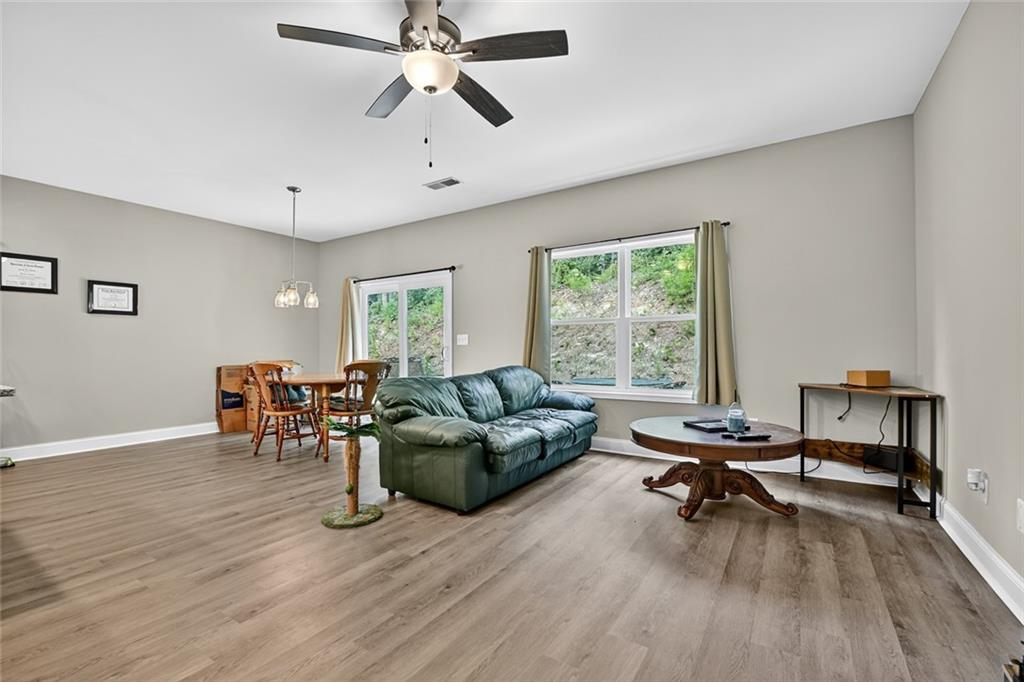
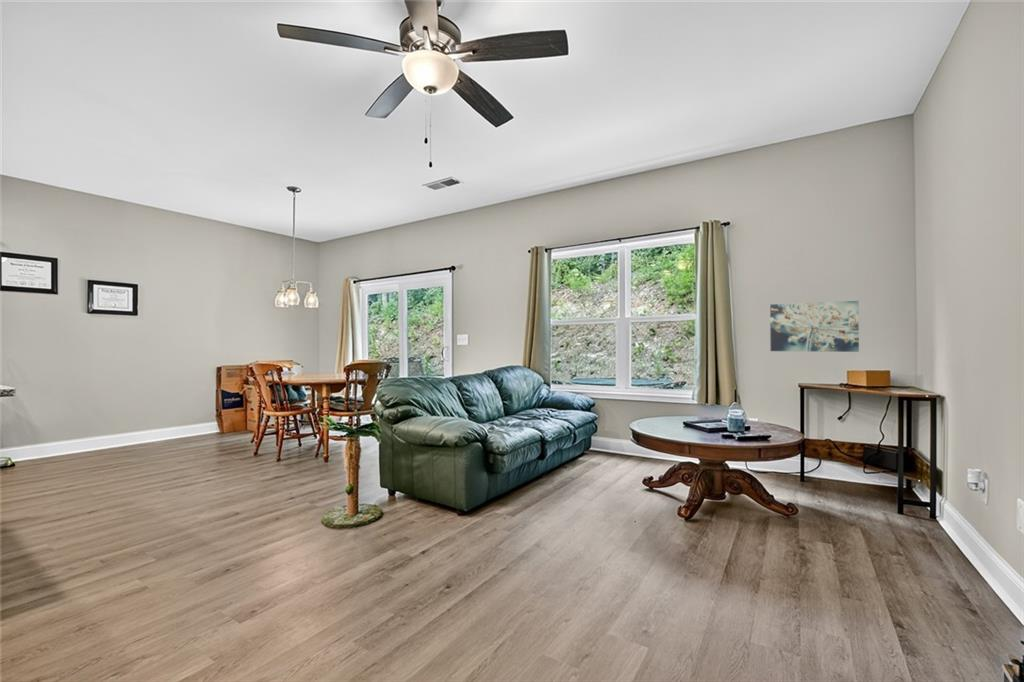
+ wall art (812, 327)
